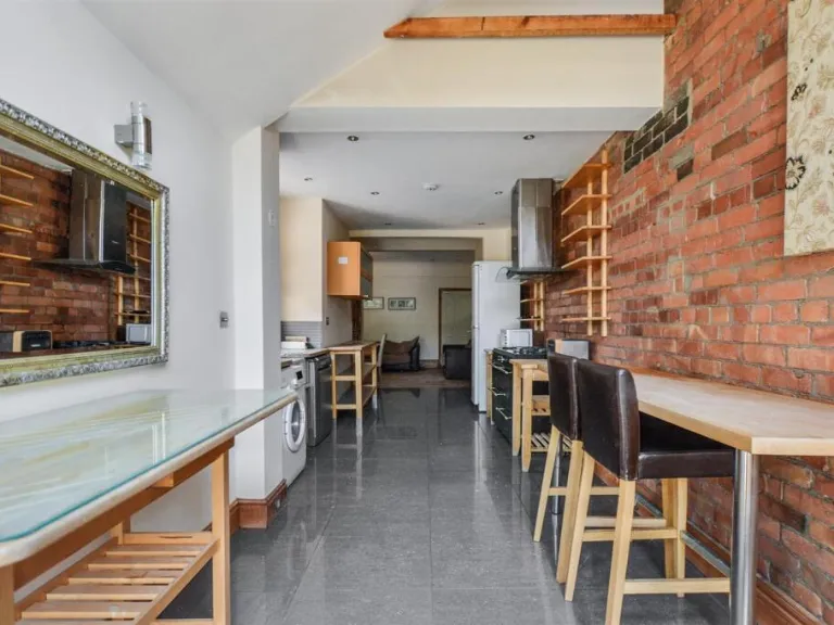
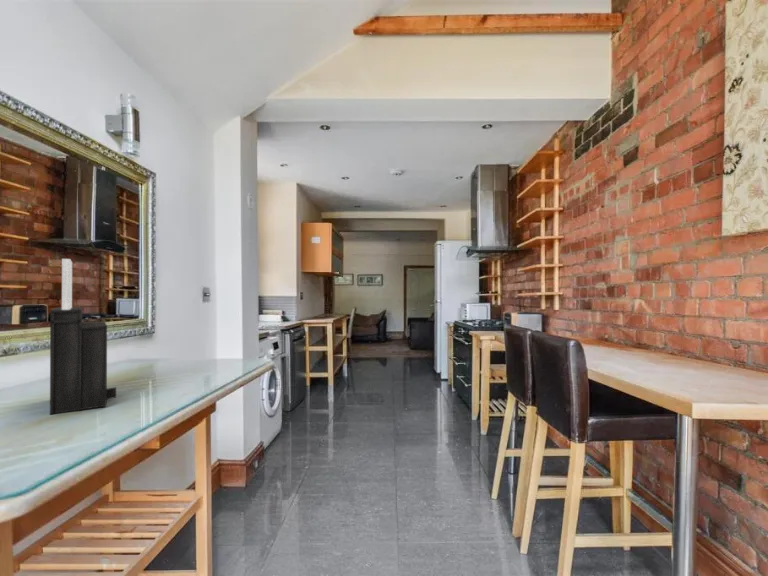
+ knife block (85, 331)
